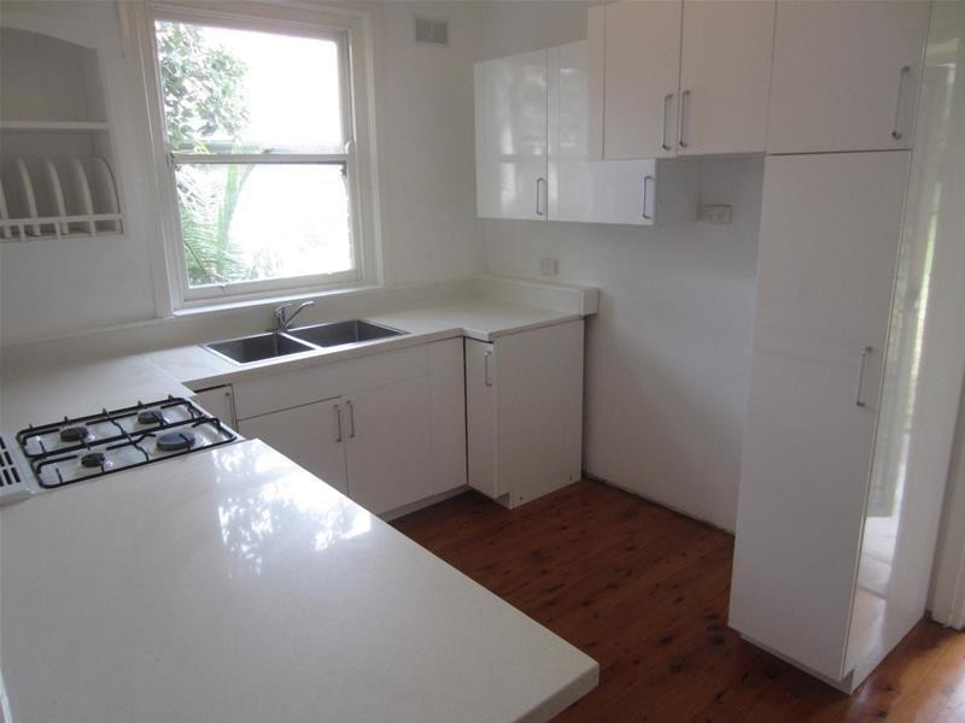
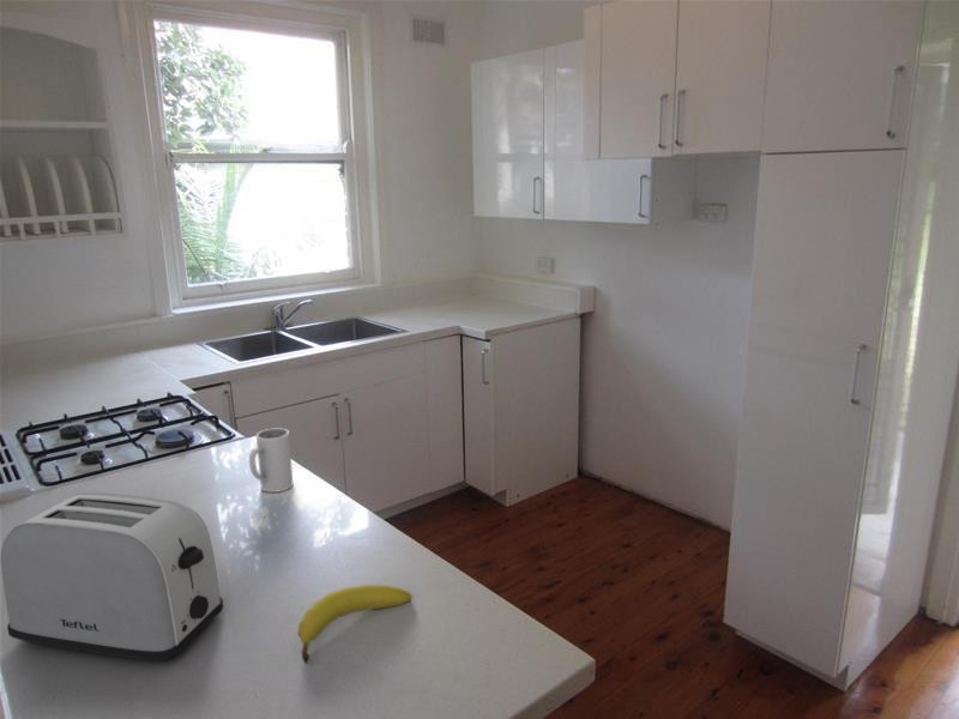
+ fruit (349, 609)
+ mug (269, 461)
+ toaster (115, 569)
